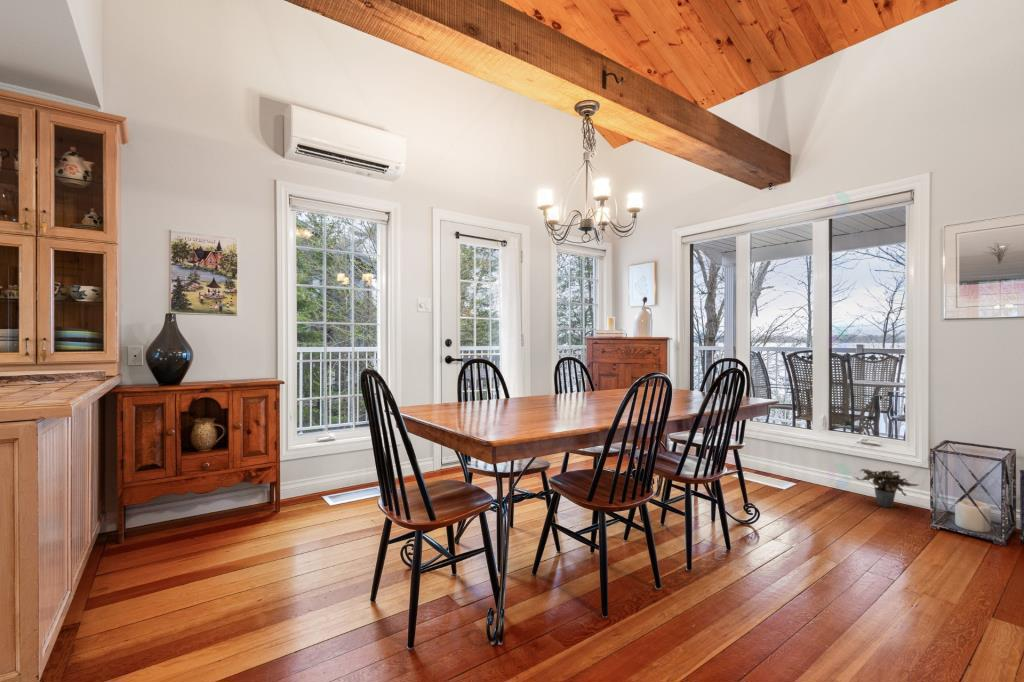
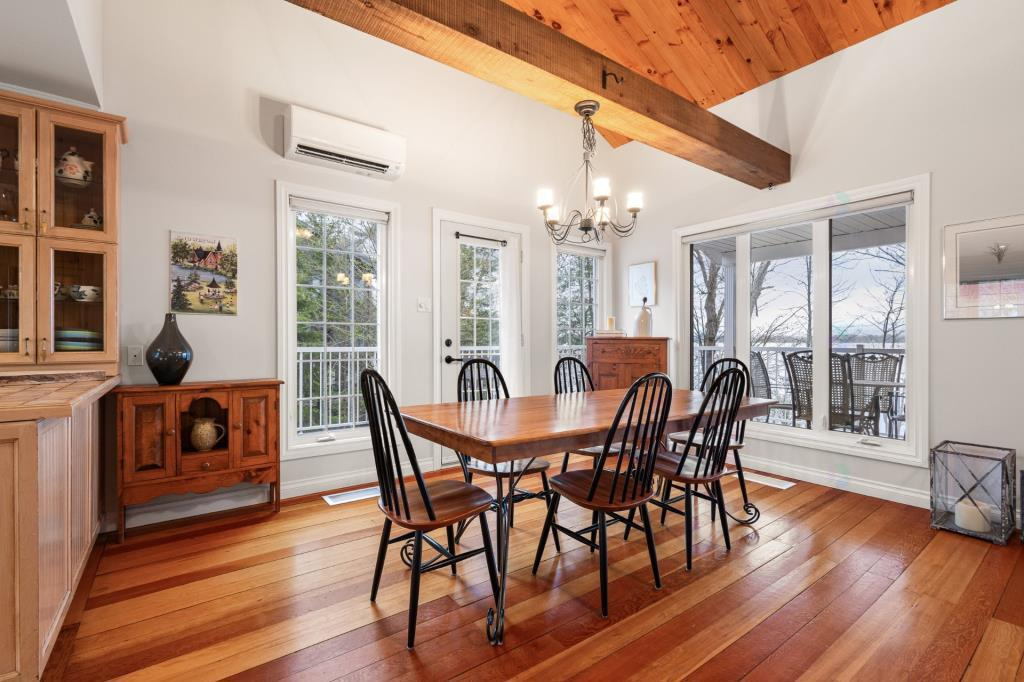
- potted plant (885, 487)
